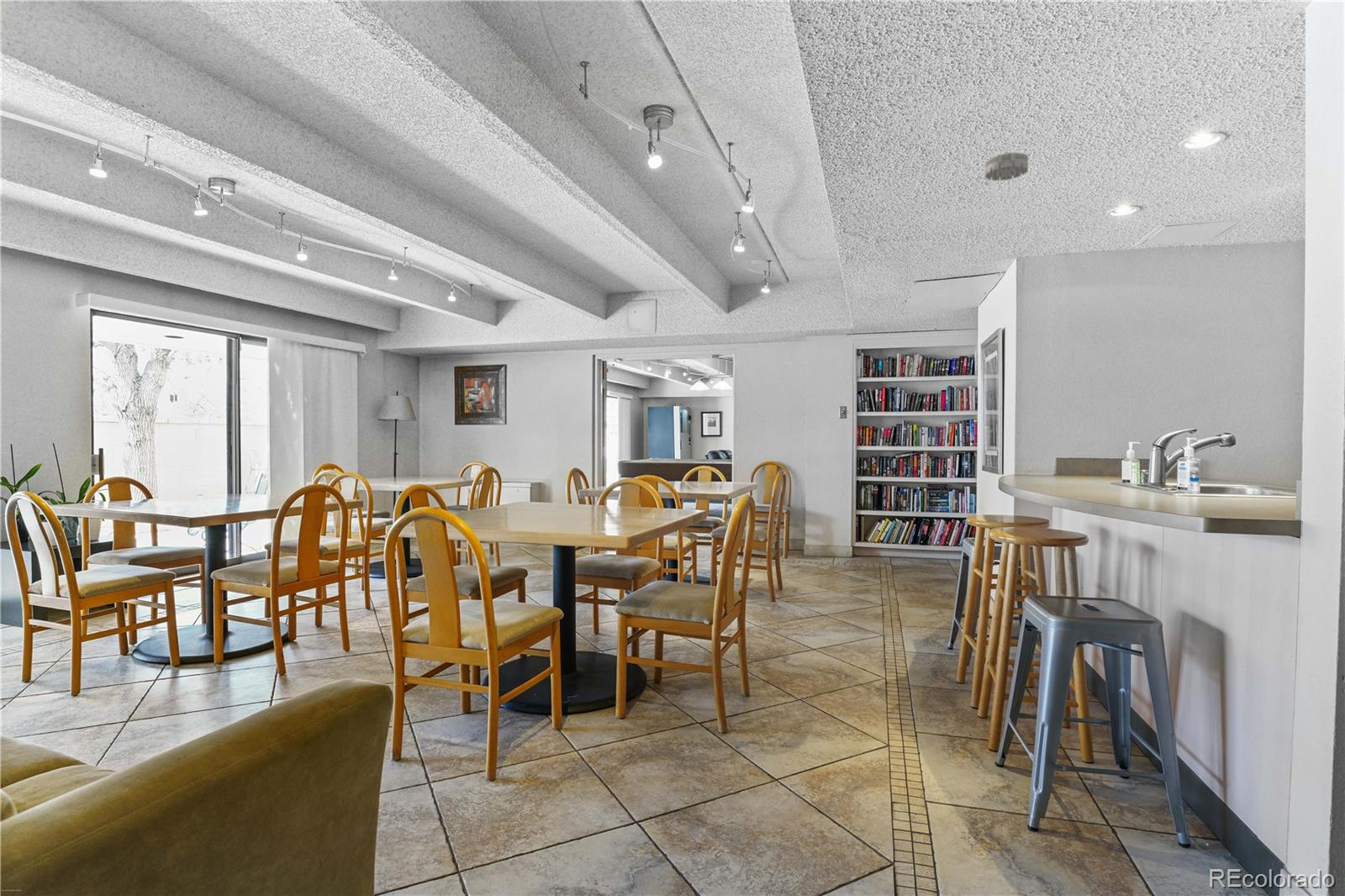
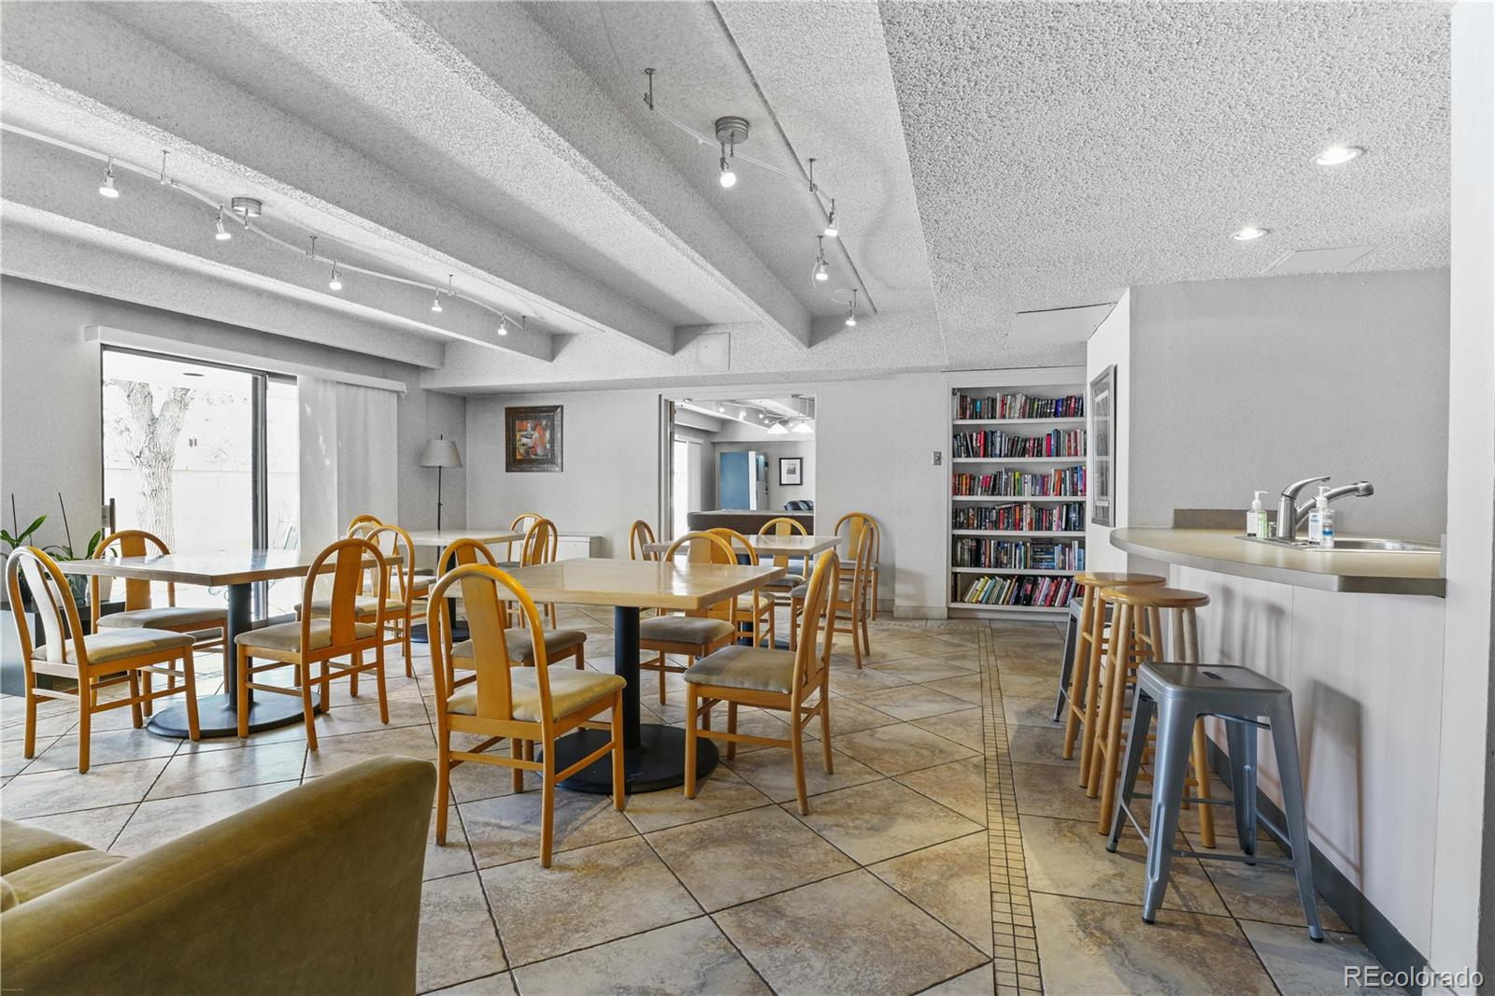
- smoke detector (1006, 166)
